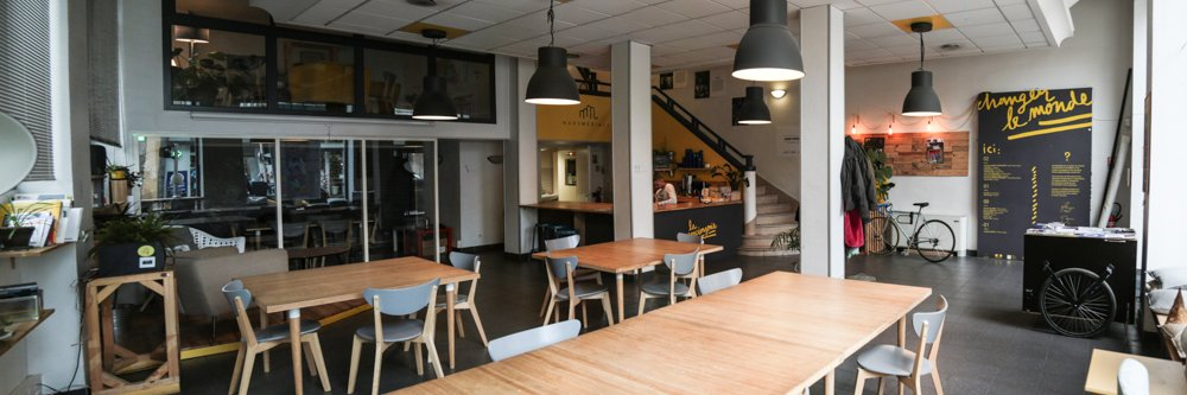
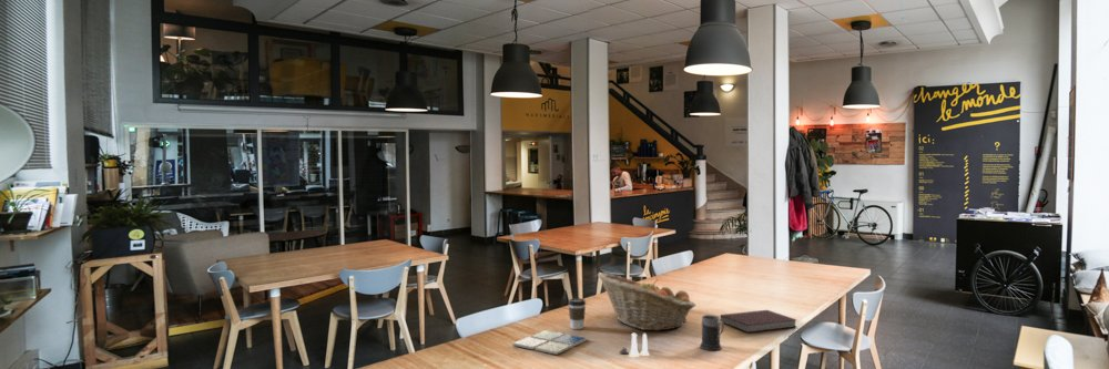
+ coffee cup (577, 314)
+ salt and pepper shaker set (635, 341)
+ fruit basket (644, 297)
+ drink coaster (550, 341)
+ notebook (757, 320)
+ mug (713, 332)
